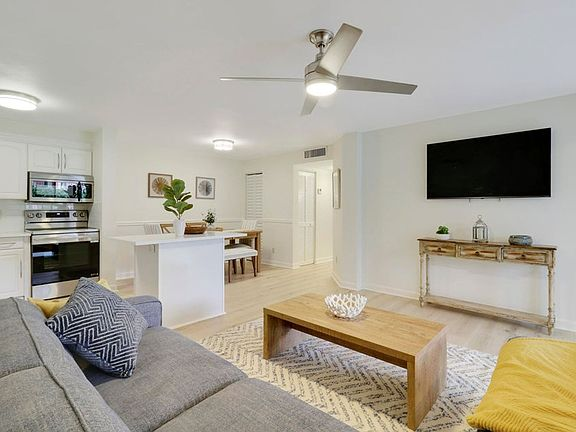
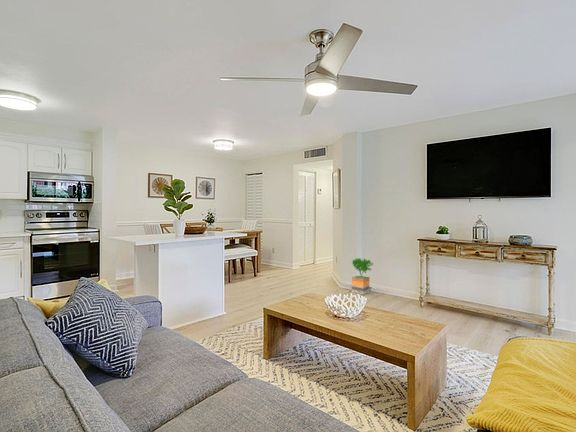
+ potted tree (361, 275)
